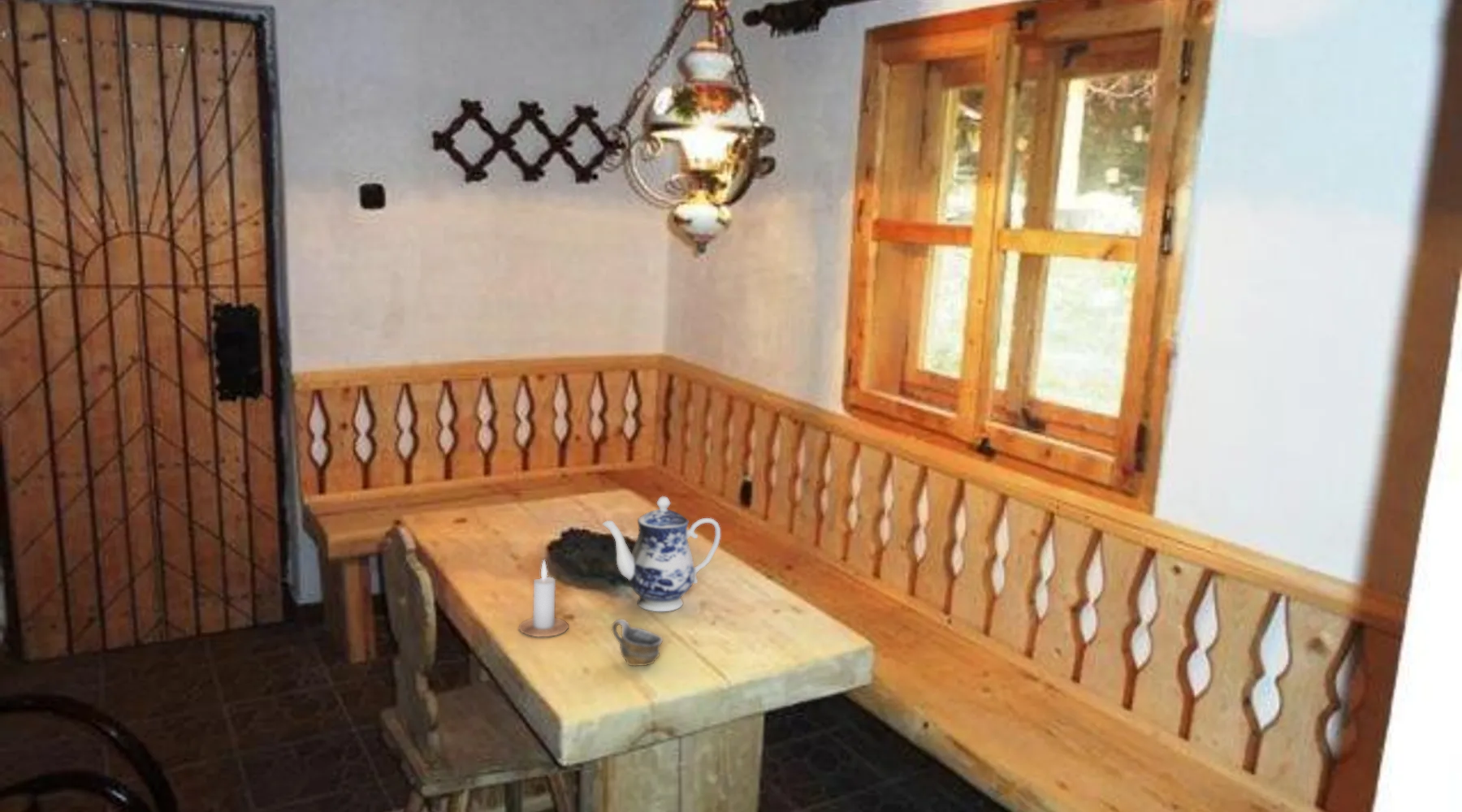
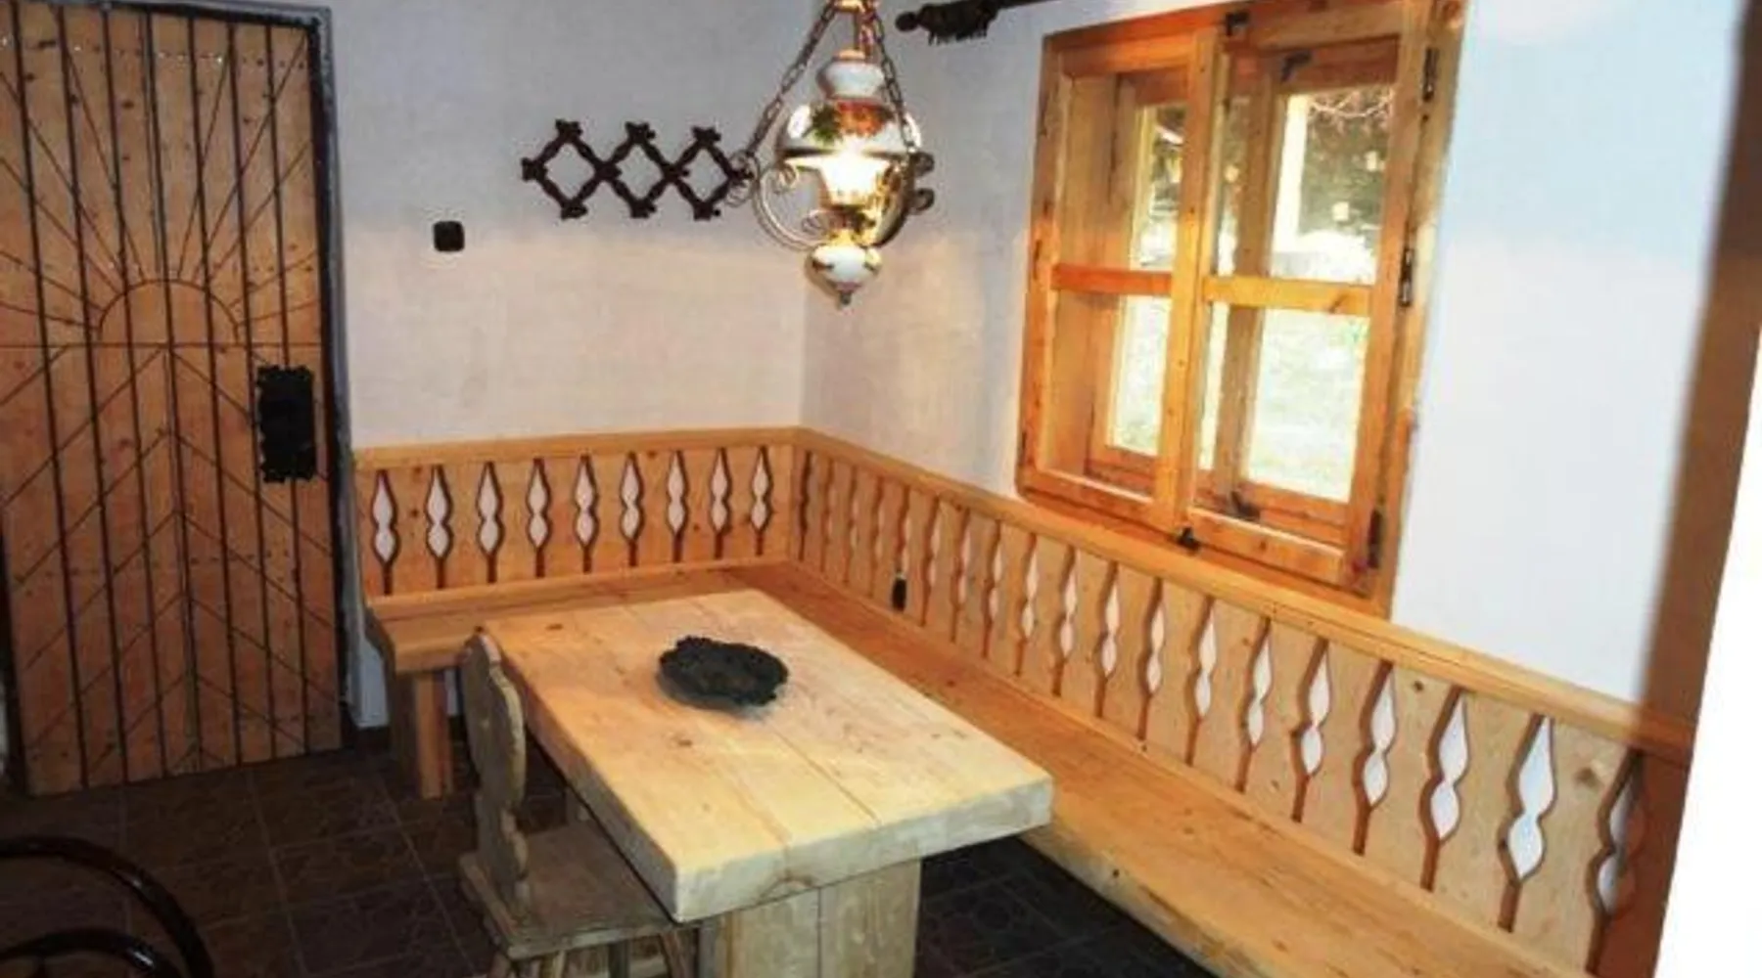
- teapot (661, 551)
- cup (639, 642)
- candle (544, 594)
